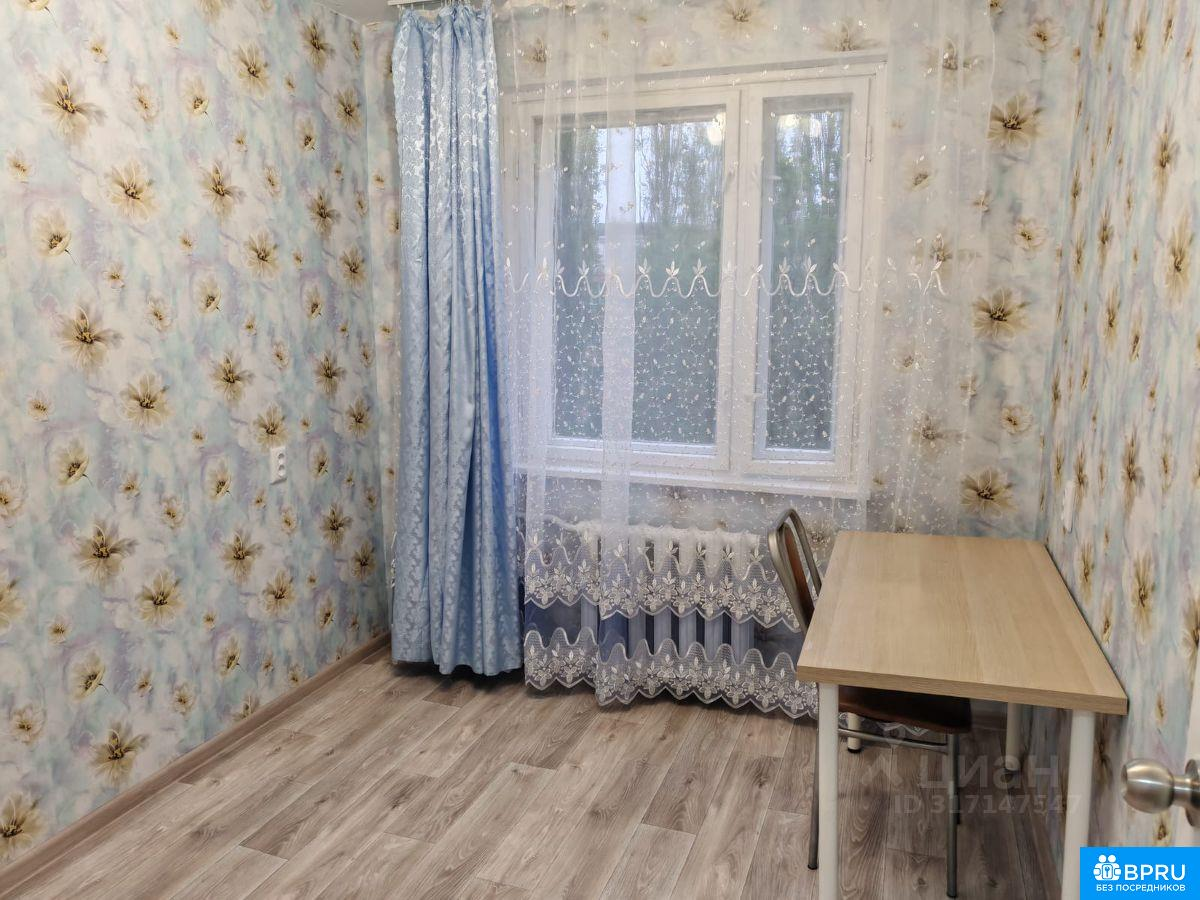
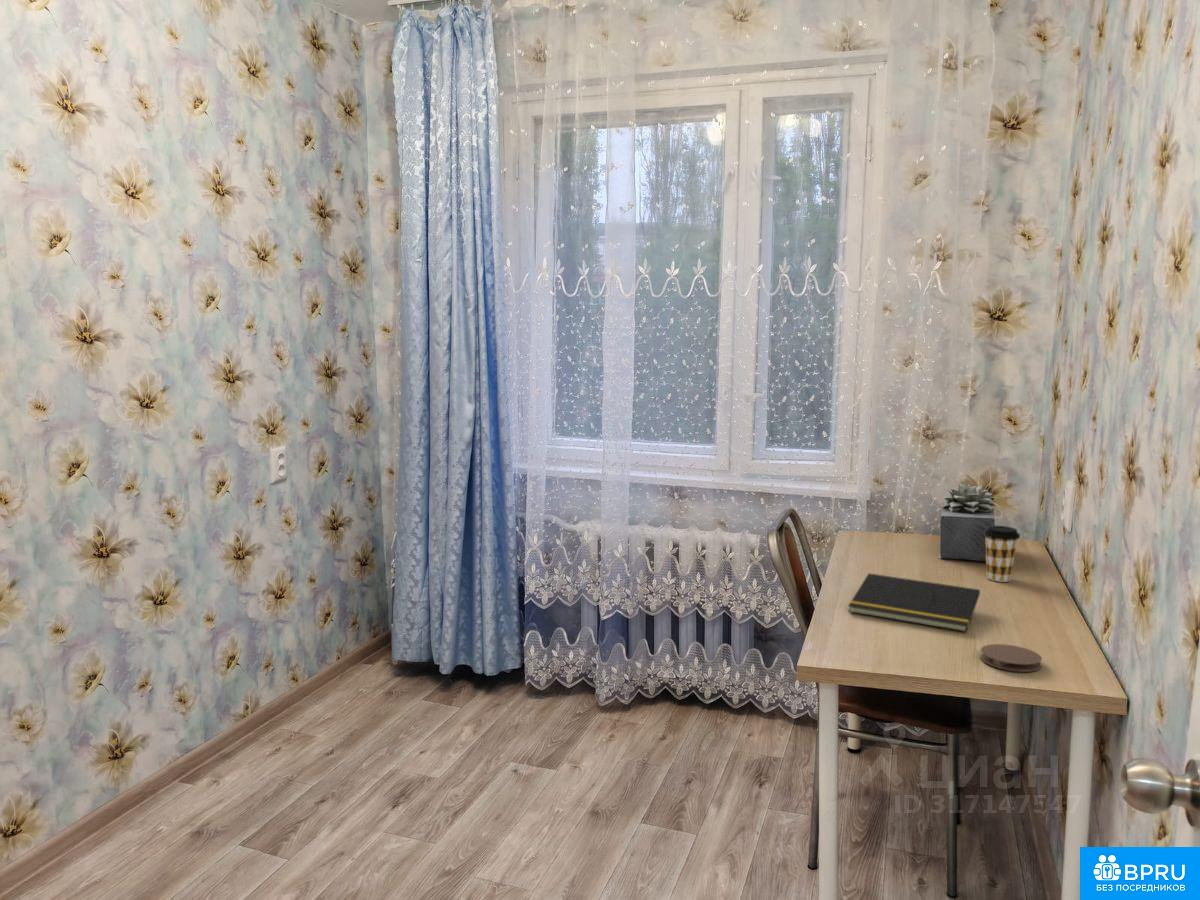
+ coaster (1010, 657)
+ notepad (914, 600)
+ coffee cup (1000, 553)
+ succulent plant (968, 519)
